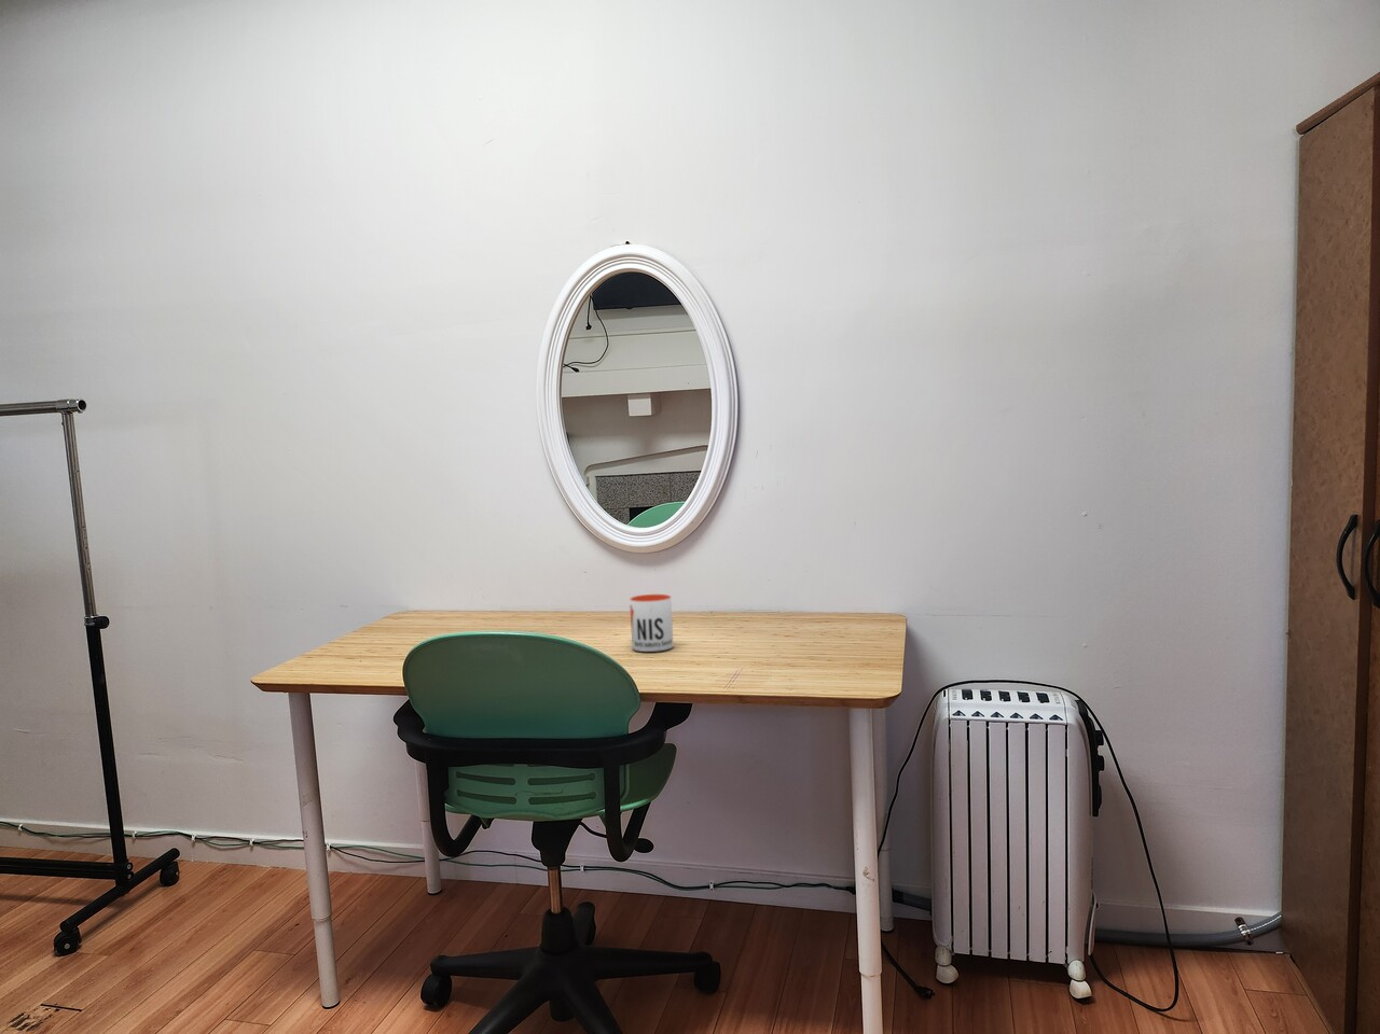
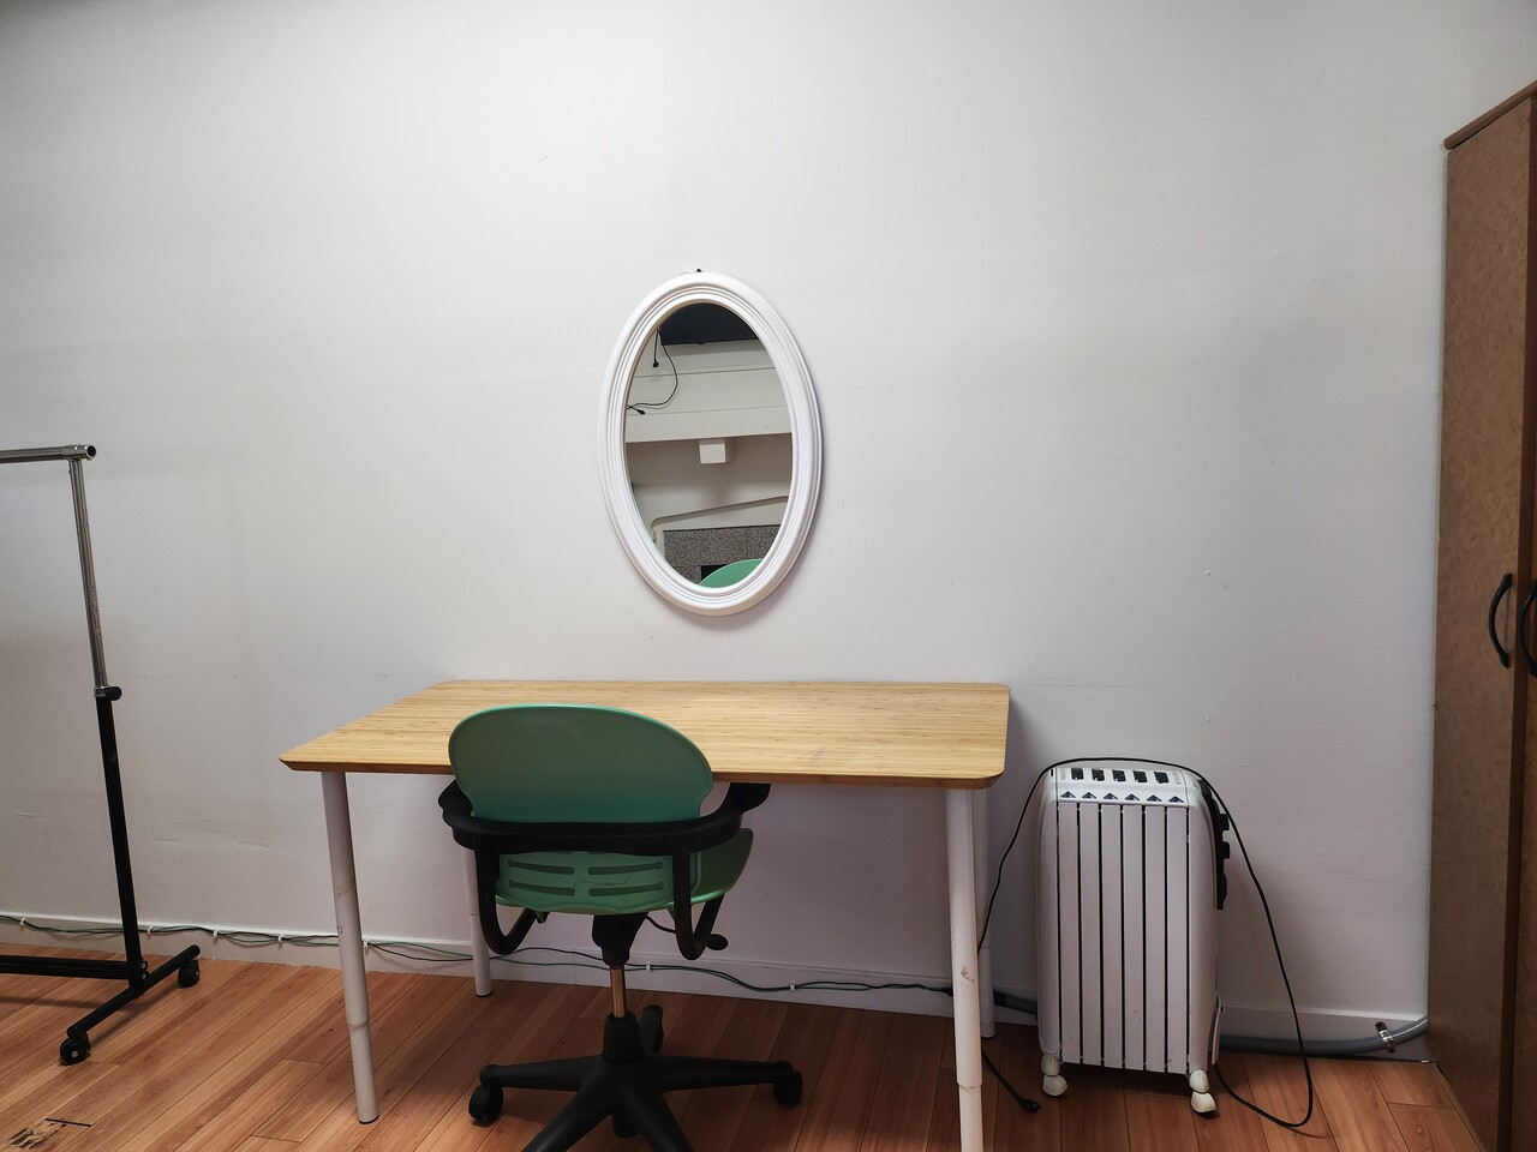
- mug (647, 620)
